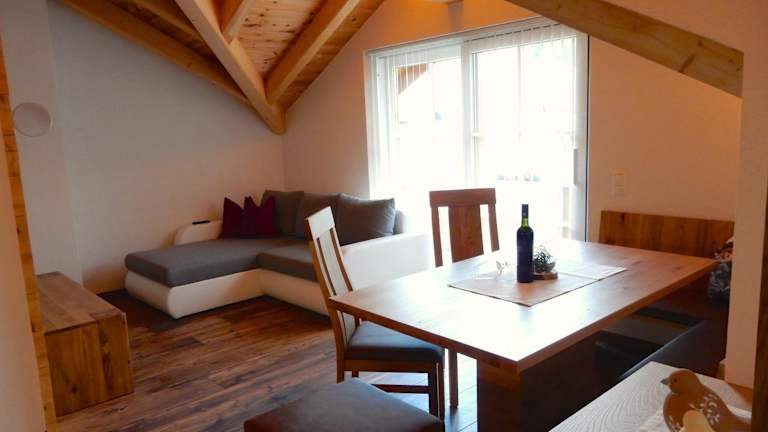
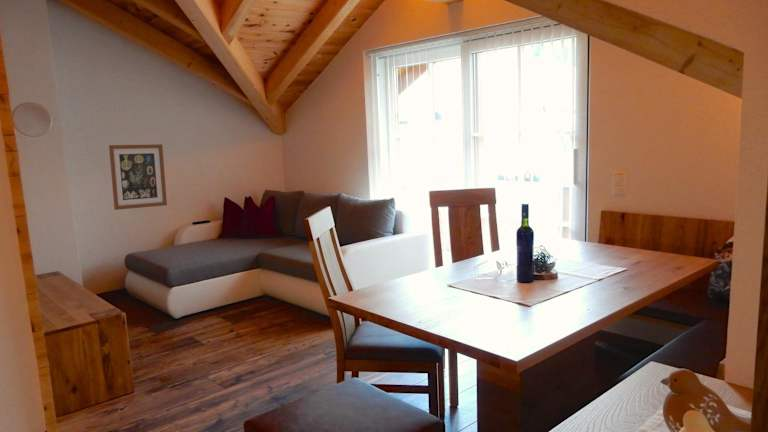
+ wall art (138, 176)
